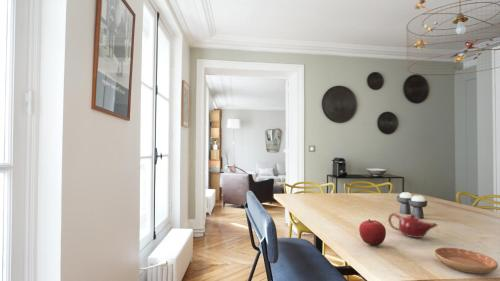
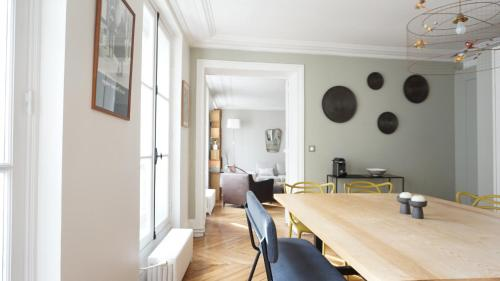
- fruit (372, 231)
- teapot (411, 224)
- saucer (464, 260)
